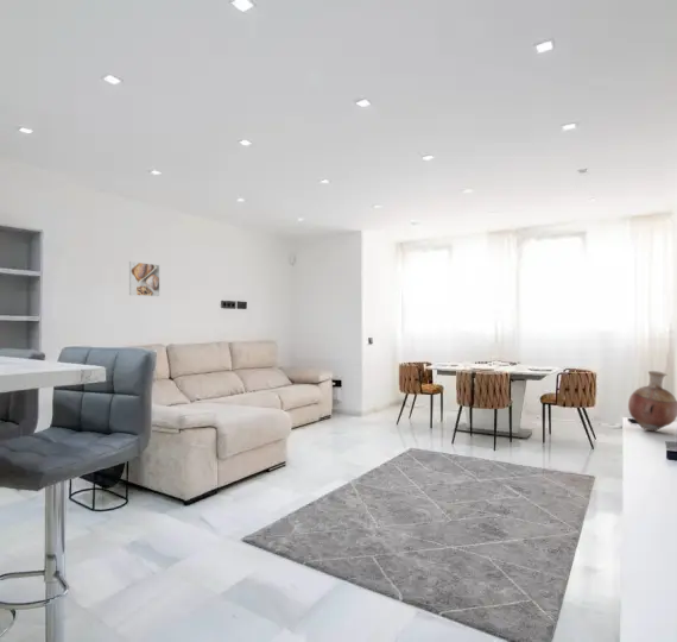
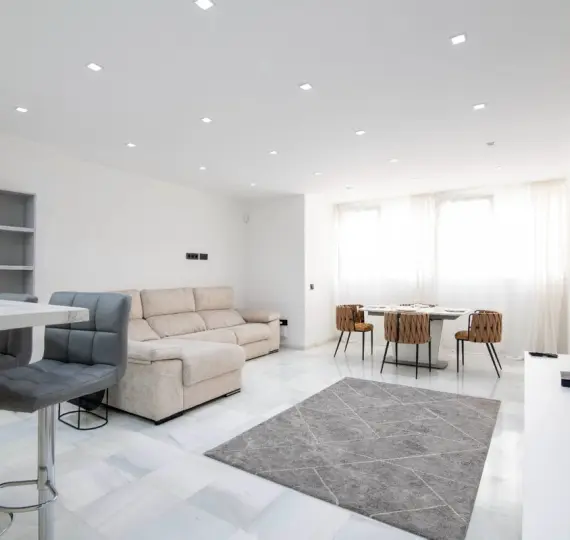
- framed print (145, 279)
- vase (652, 401)
